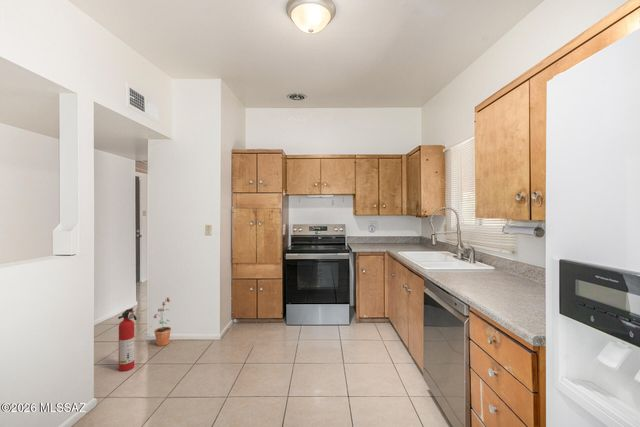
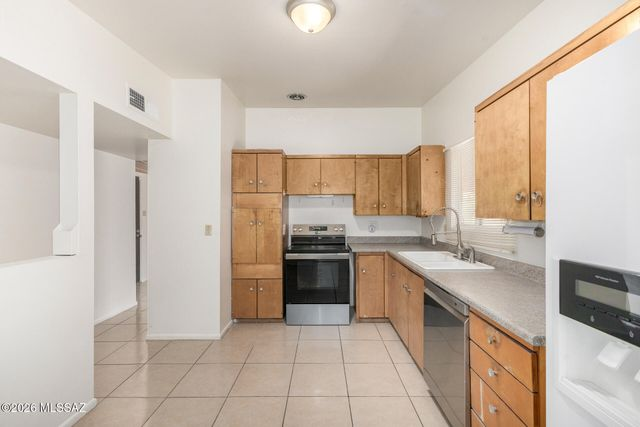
- potted plant (161, 321)
- fire extinguisher (127, 338)
